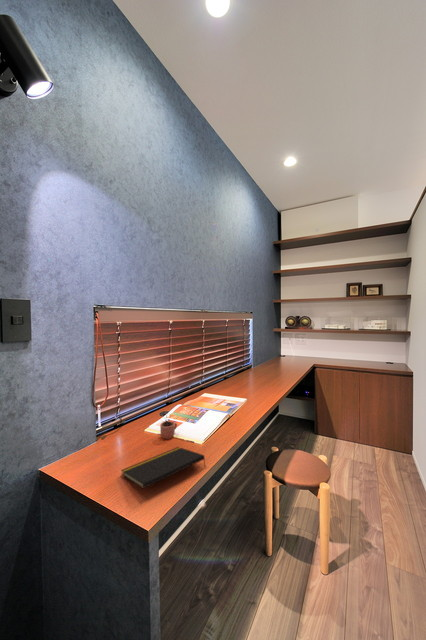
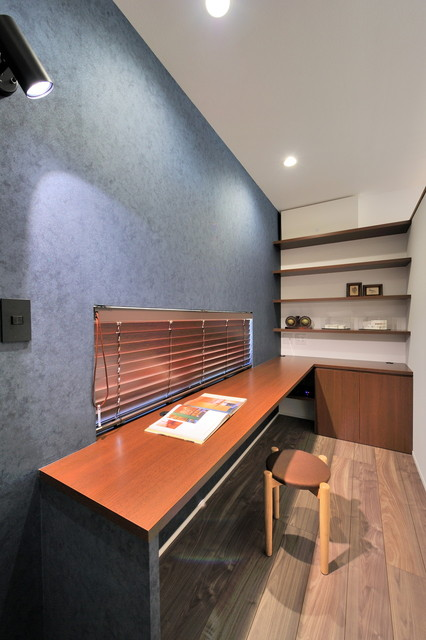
- cocoa (169, 423)
- notepad (163, 464)
